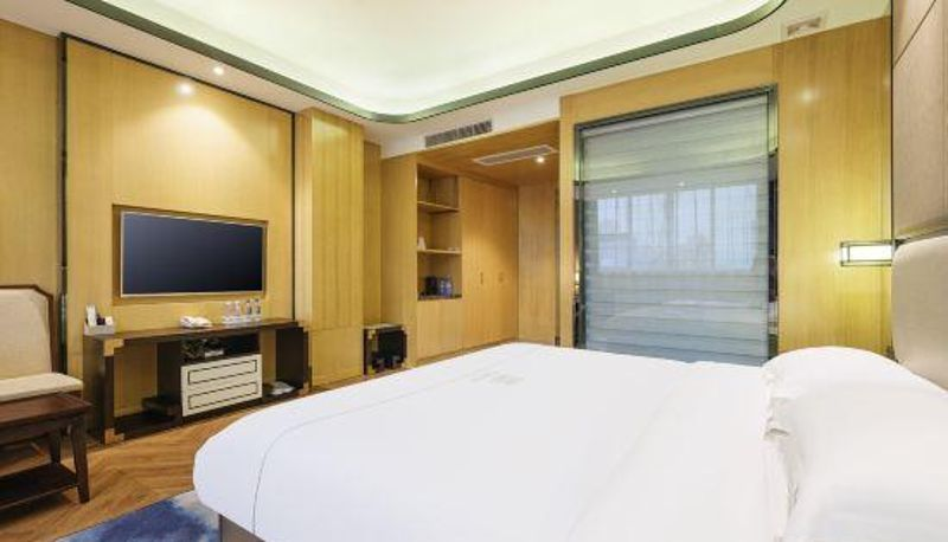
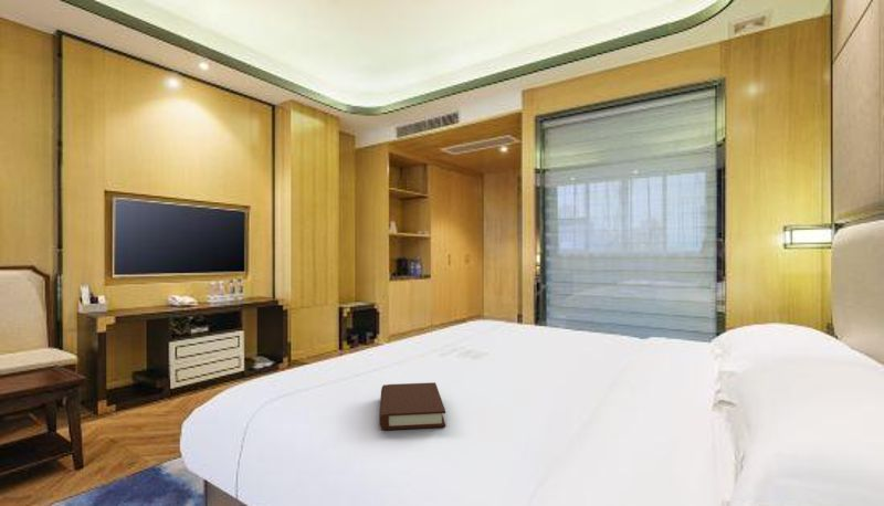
+ book (410, 403)
